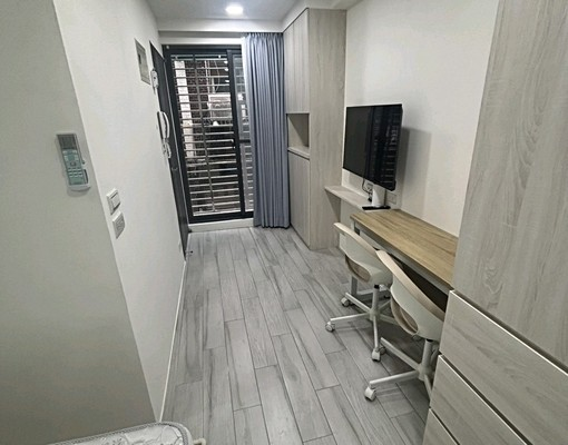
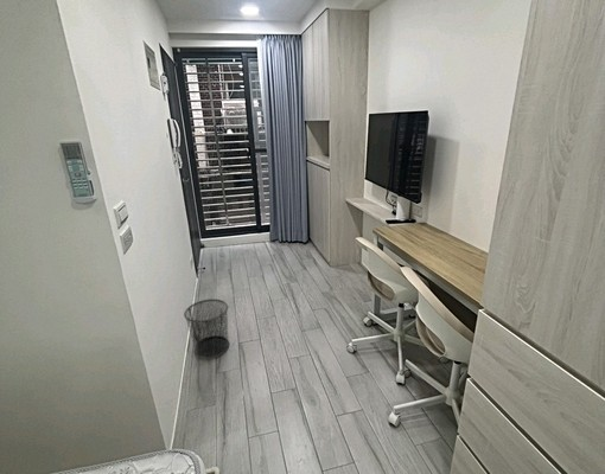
+ waste bin (208, 328)
